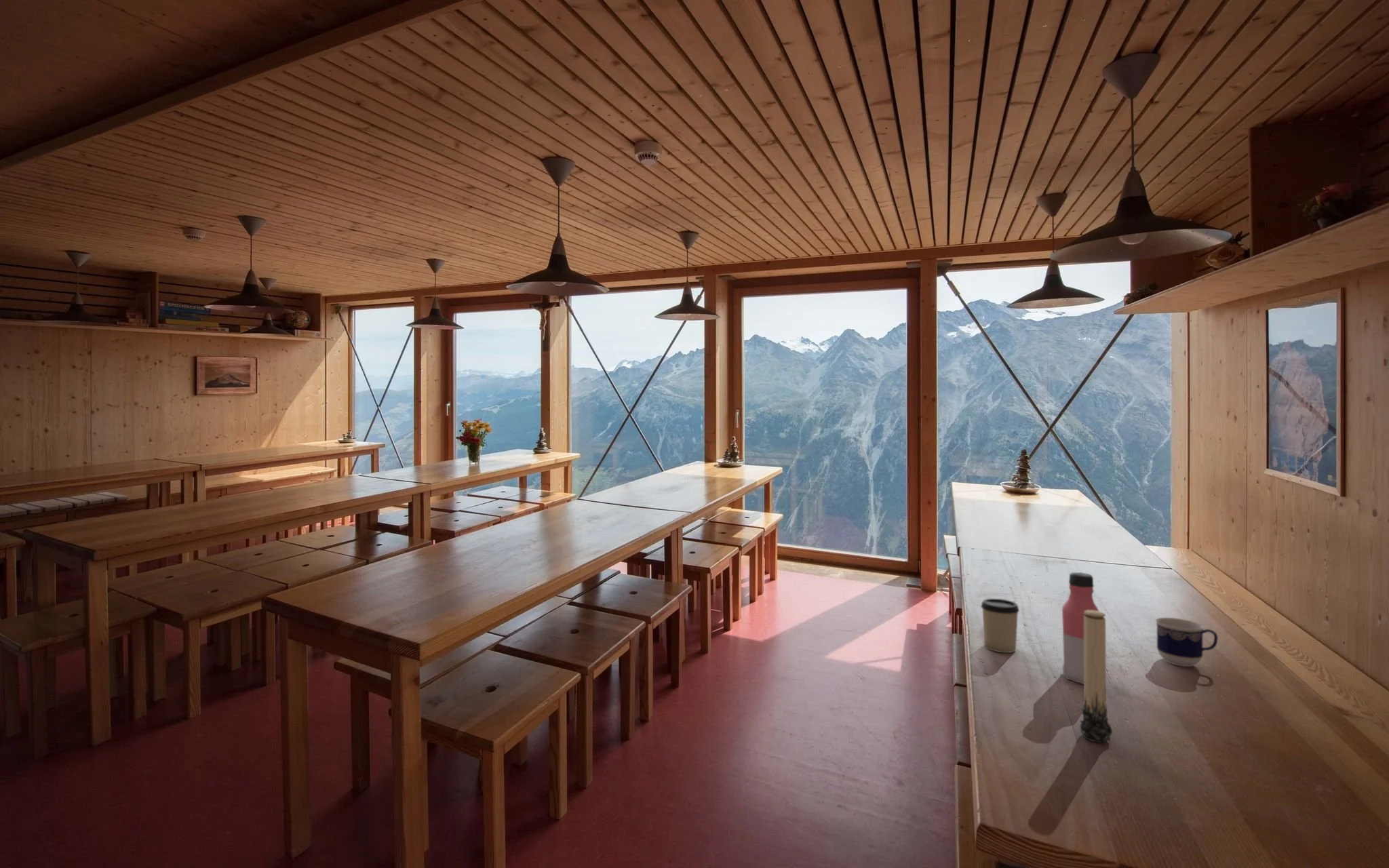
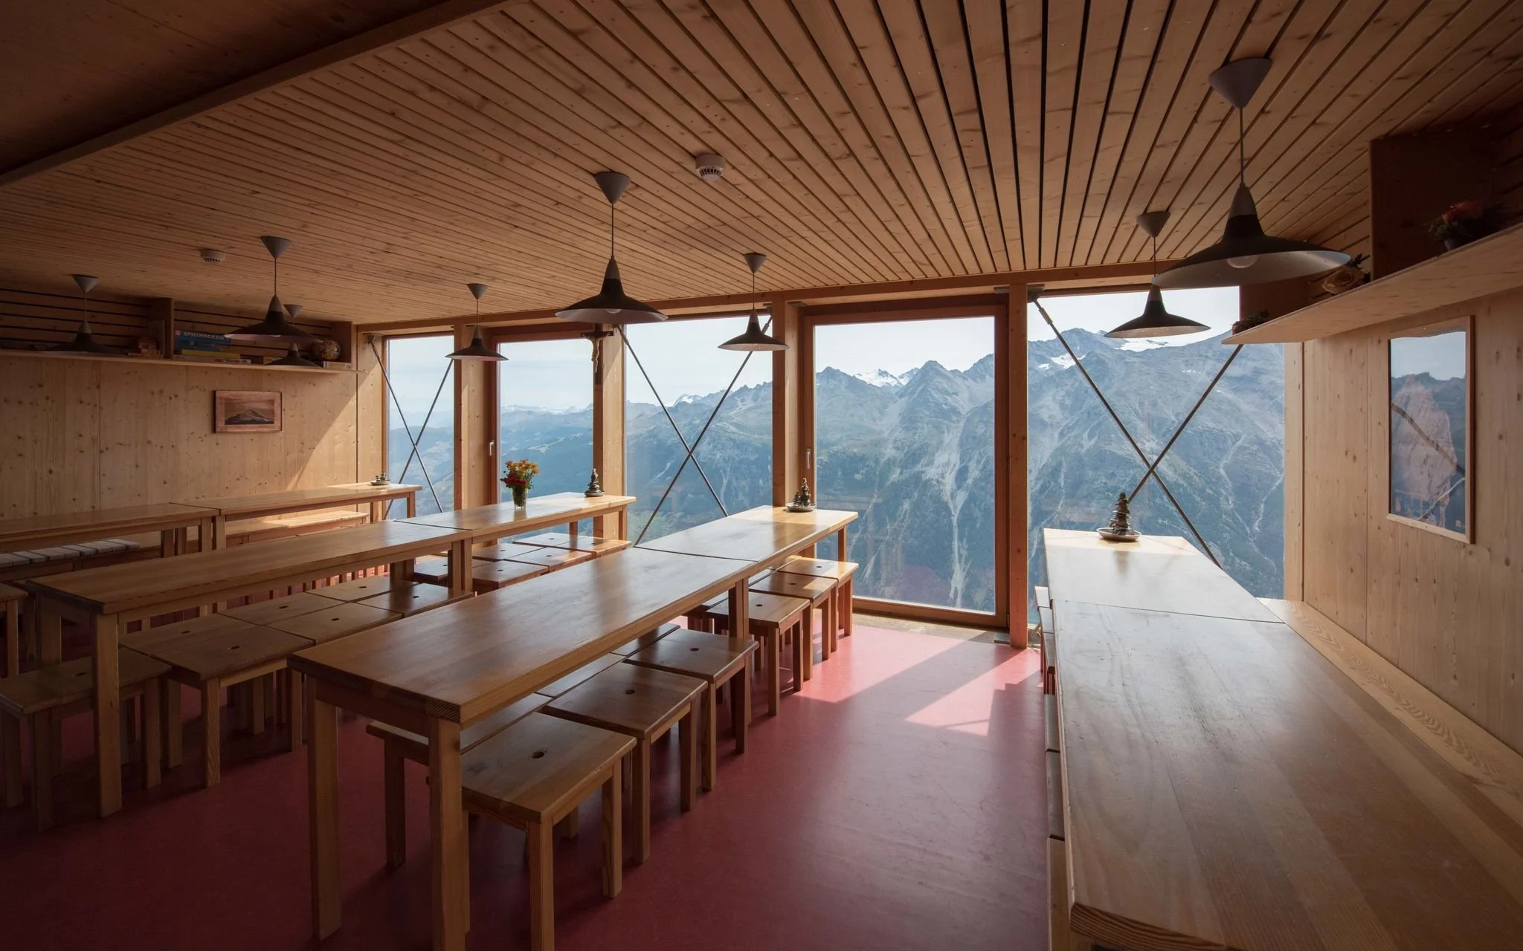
- water bottle (1081, 626)
- candle (1095, 673)
- cup (1000, 625)
- cup (1186, 644)
